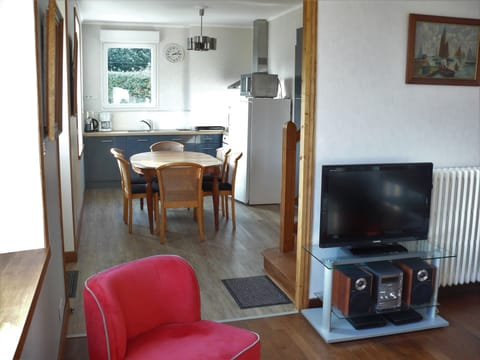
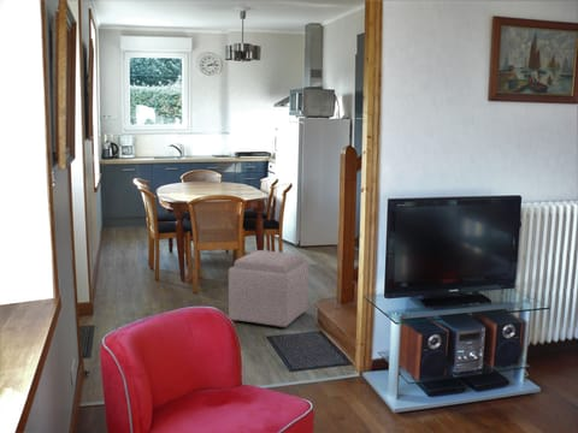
+ ottoman (269, 285)
